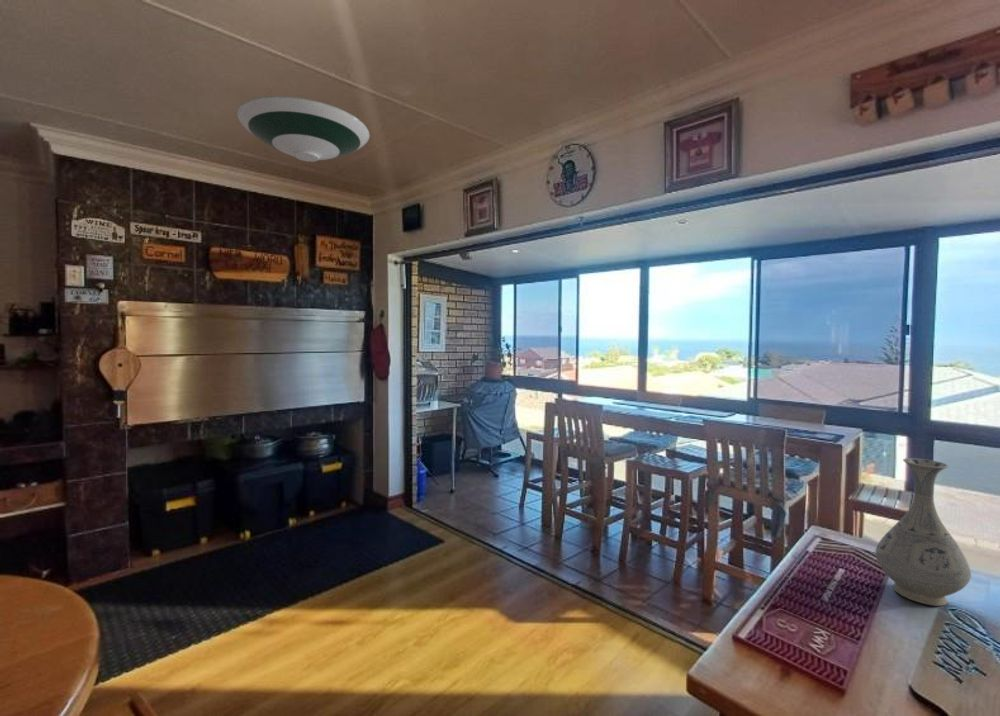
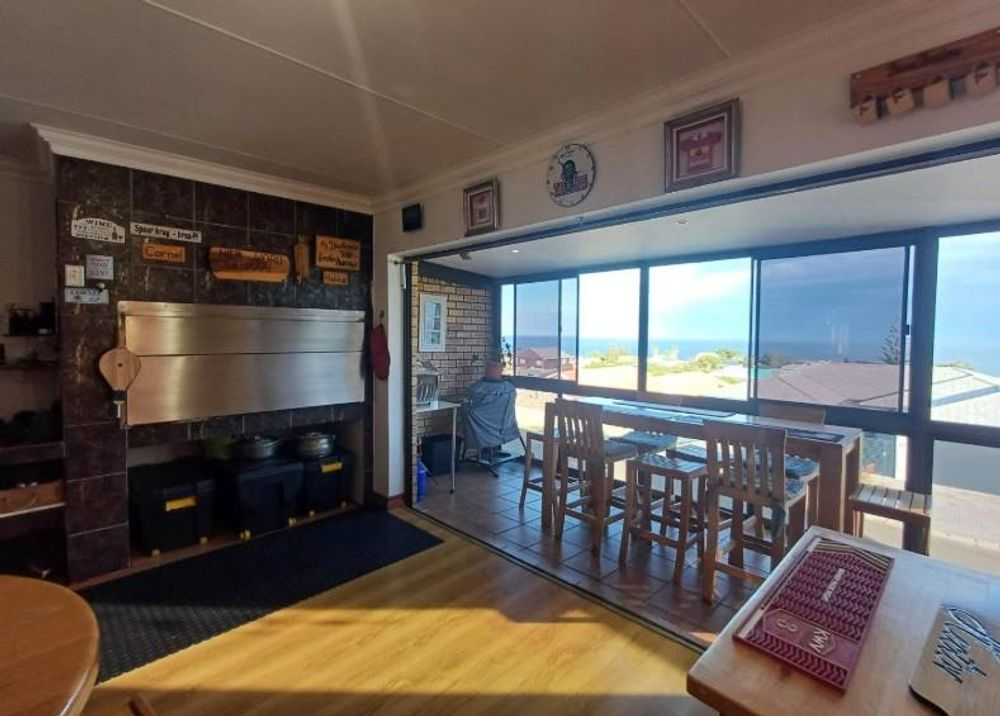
- vase (922, 528)
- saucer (306, 142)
